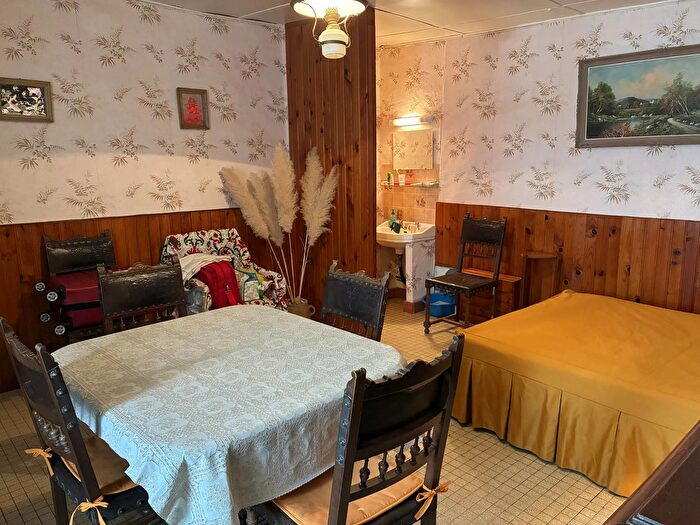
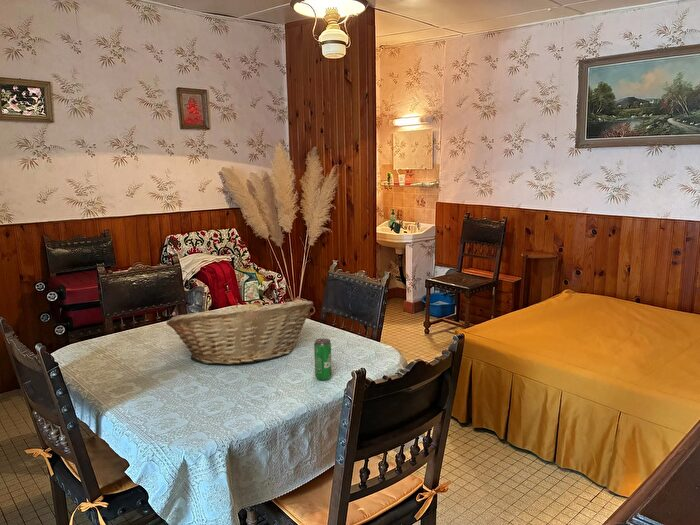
+ beverage can (323, 359)
+ fruit basket (243, 324)
